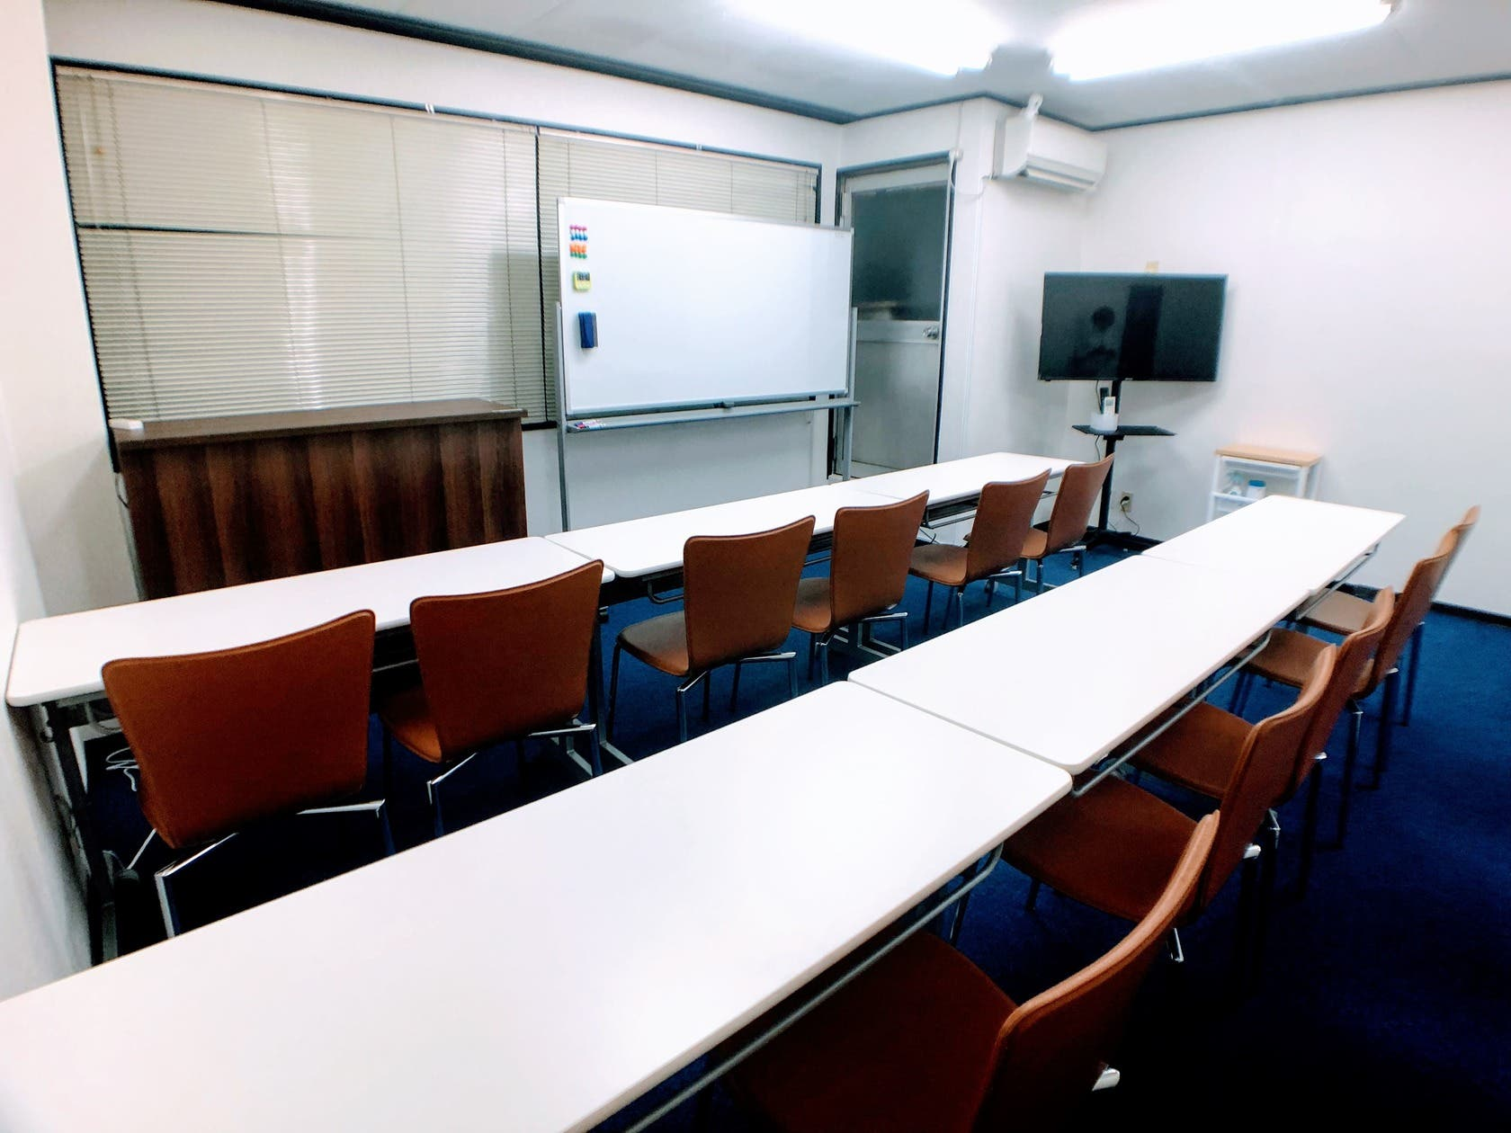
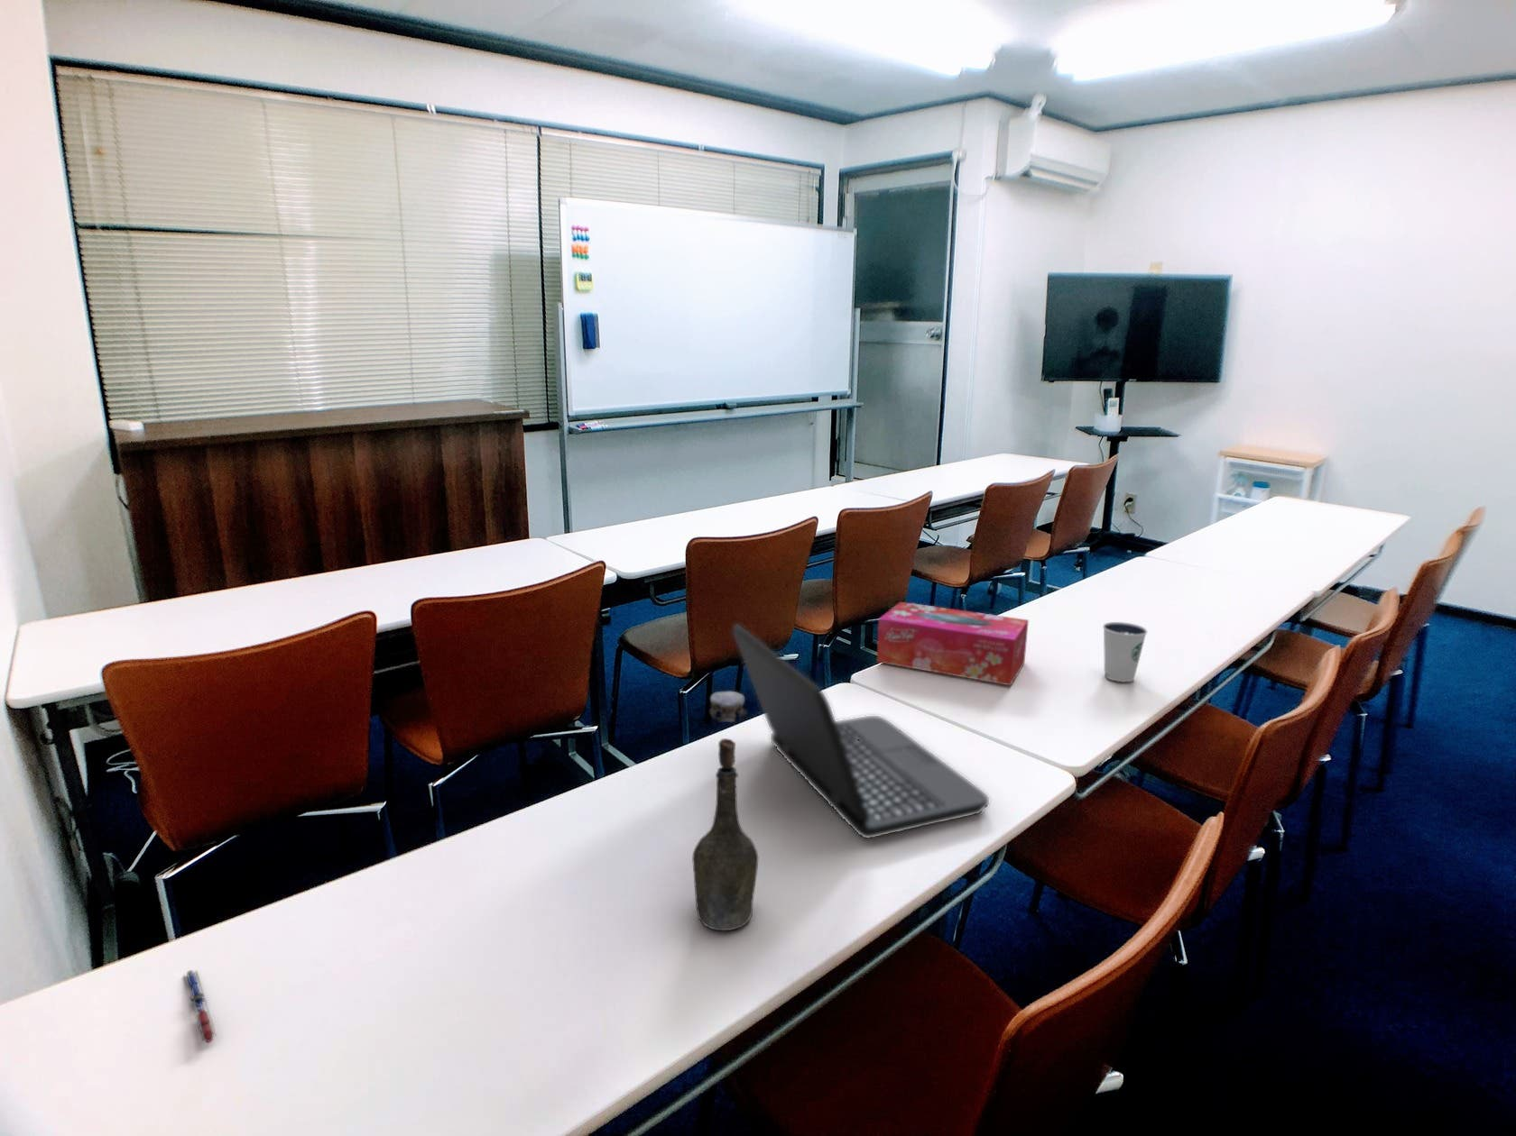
+ bottle (725, 809)
+ pen (198, 1002)
+ dixie cup (1122, 653)
+ tissue box (953, 641)
+ laptop (856, 717)
